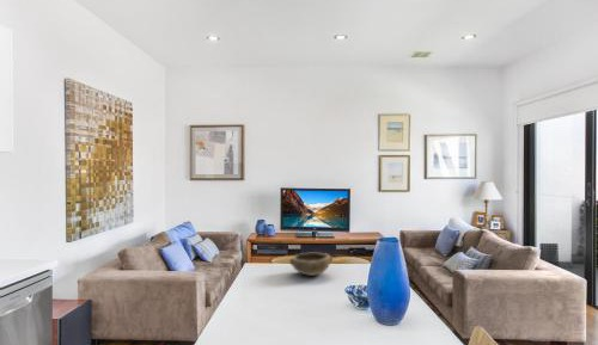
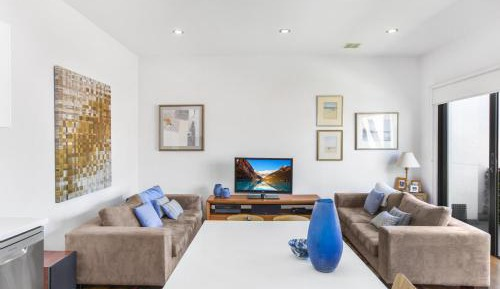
- bowl (310, 264)
